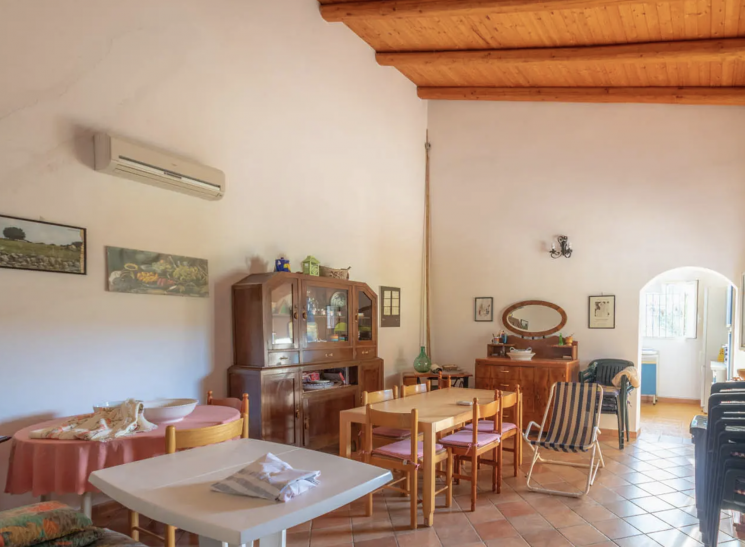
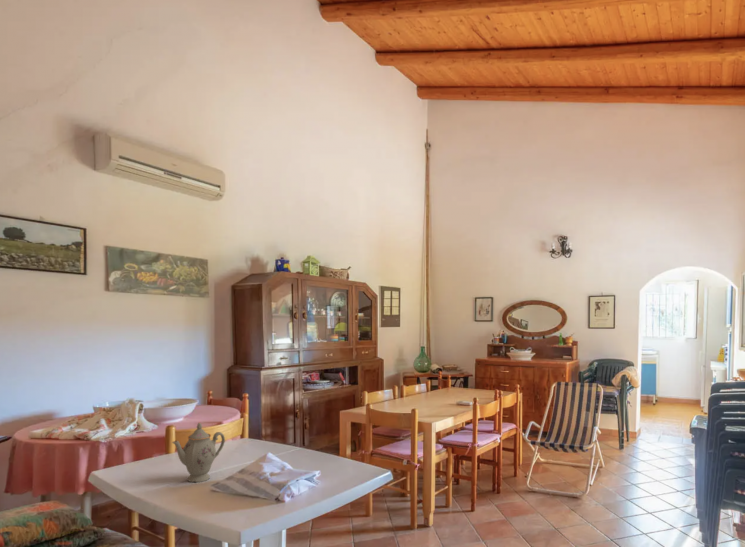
+ chinaware (198, 450)
